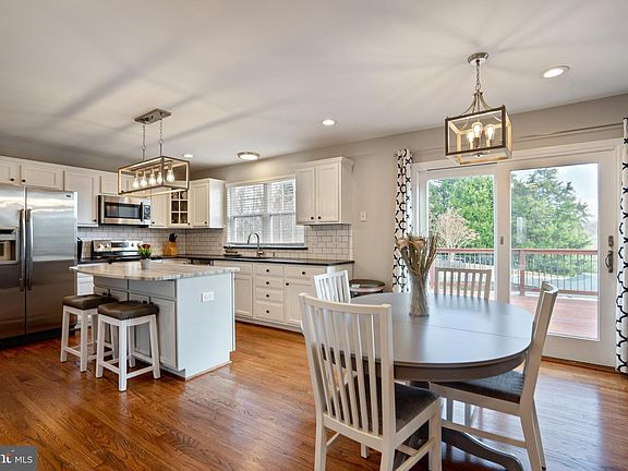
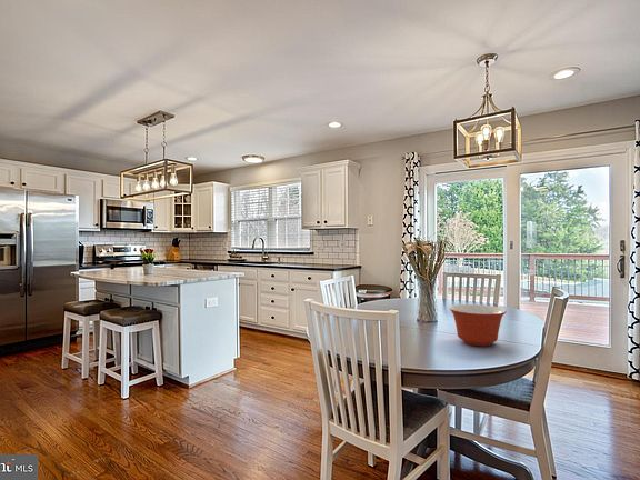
+ mixing bowl (477, 326)
